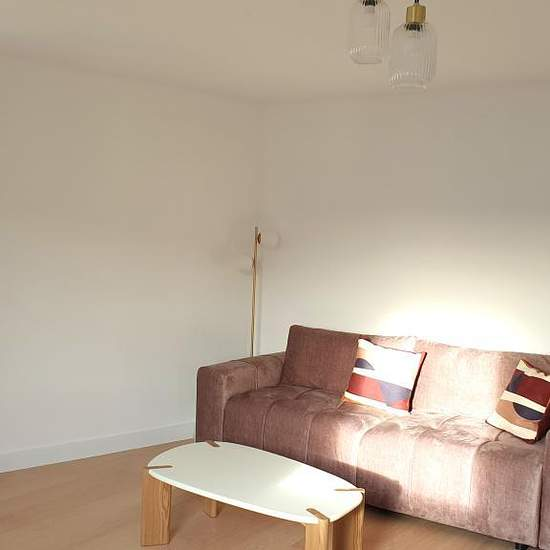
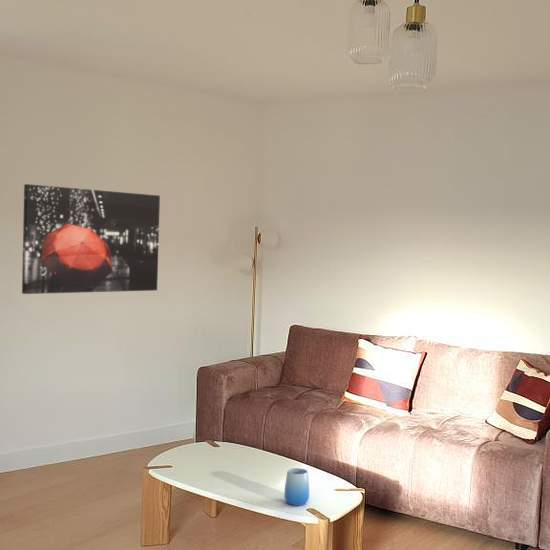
+ wall art (95, 241)
+ cup (297, 486)
